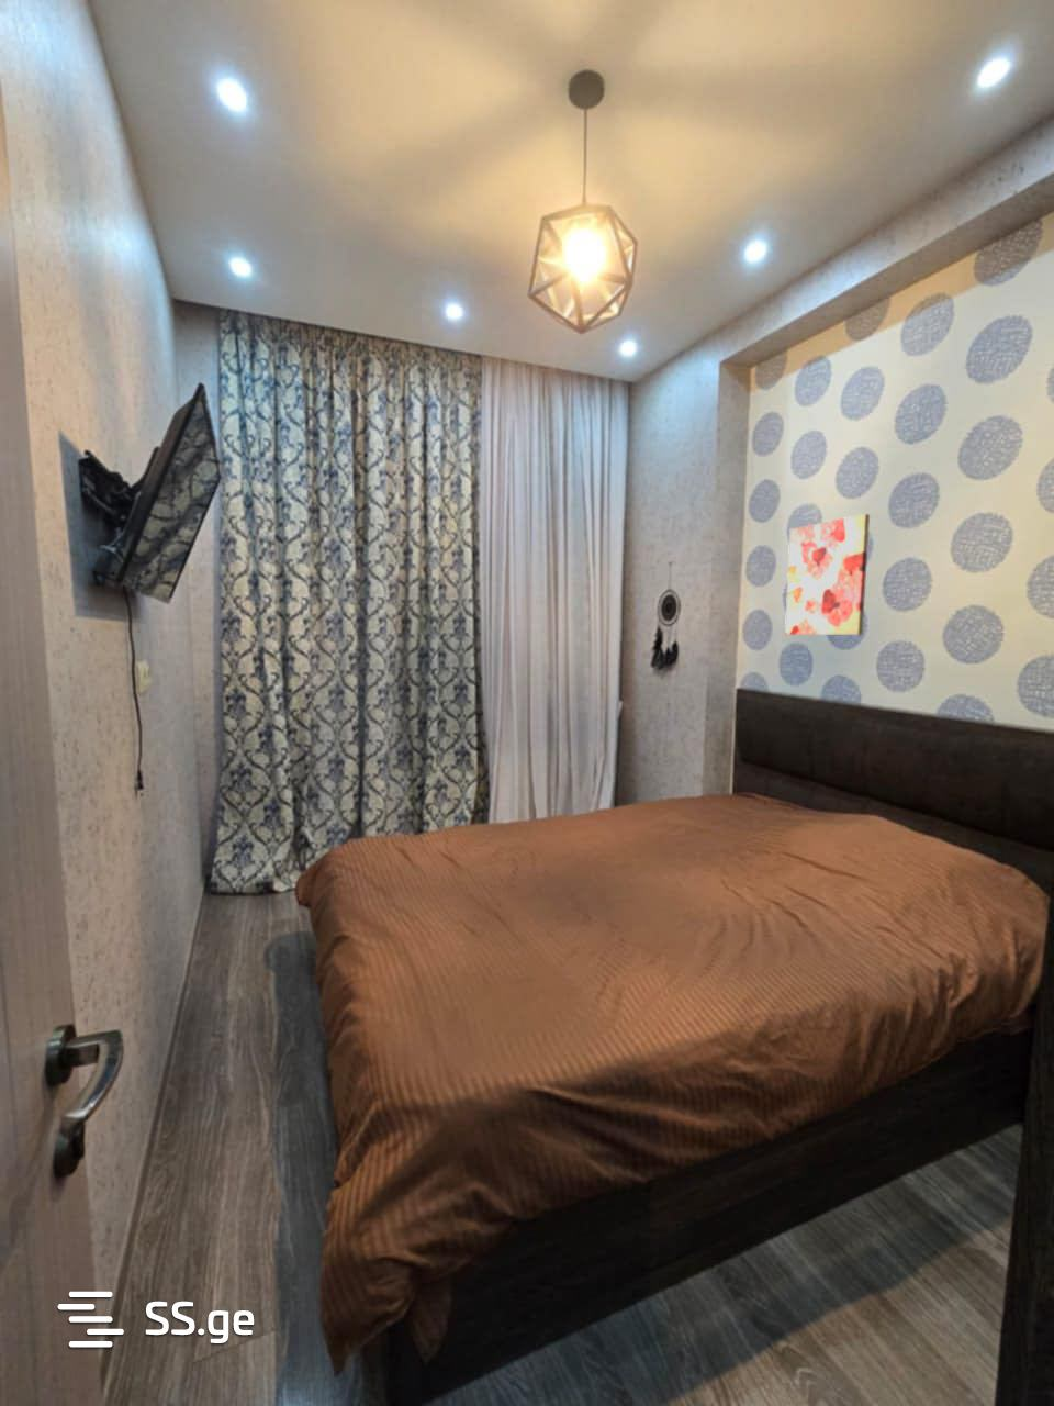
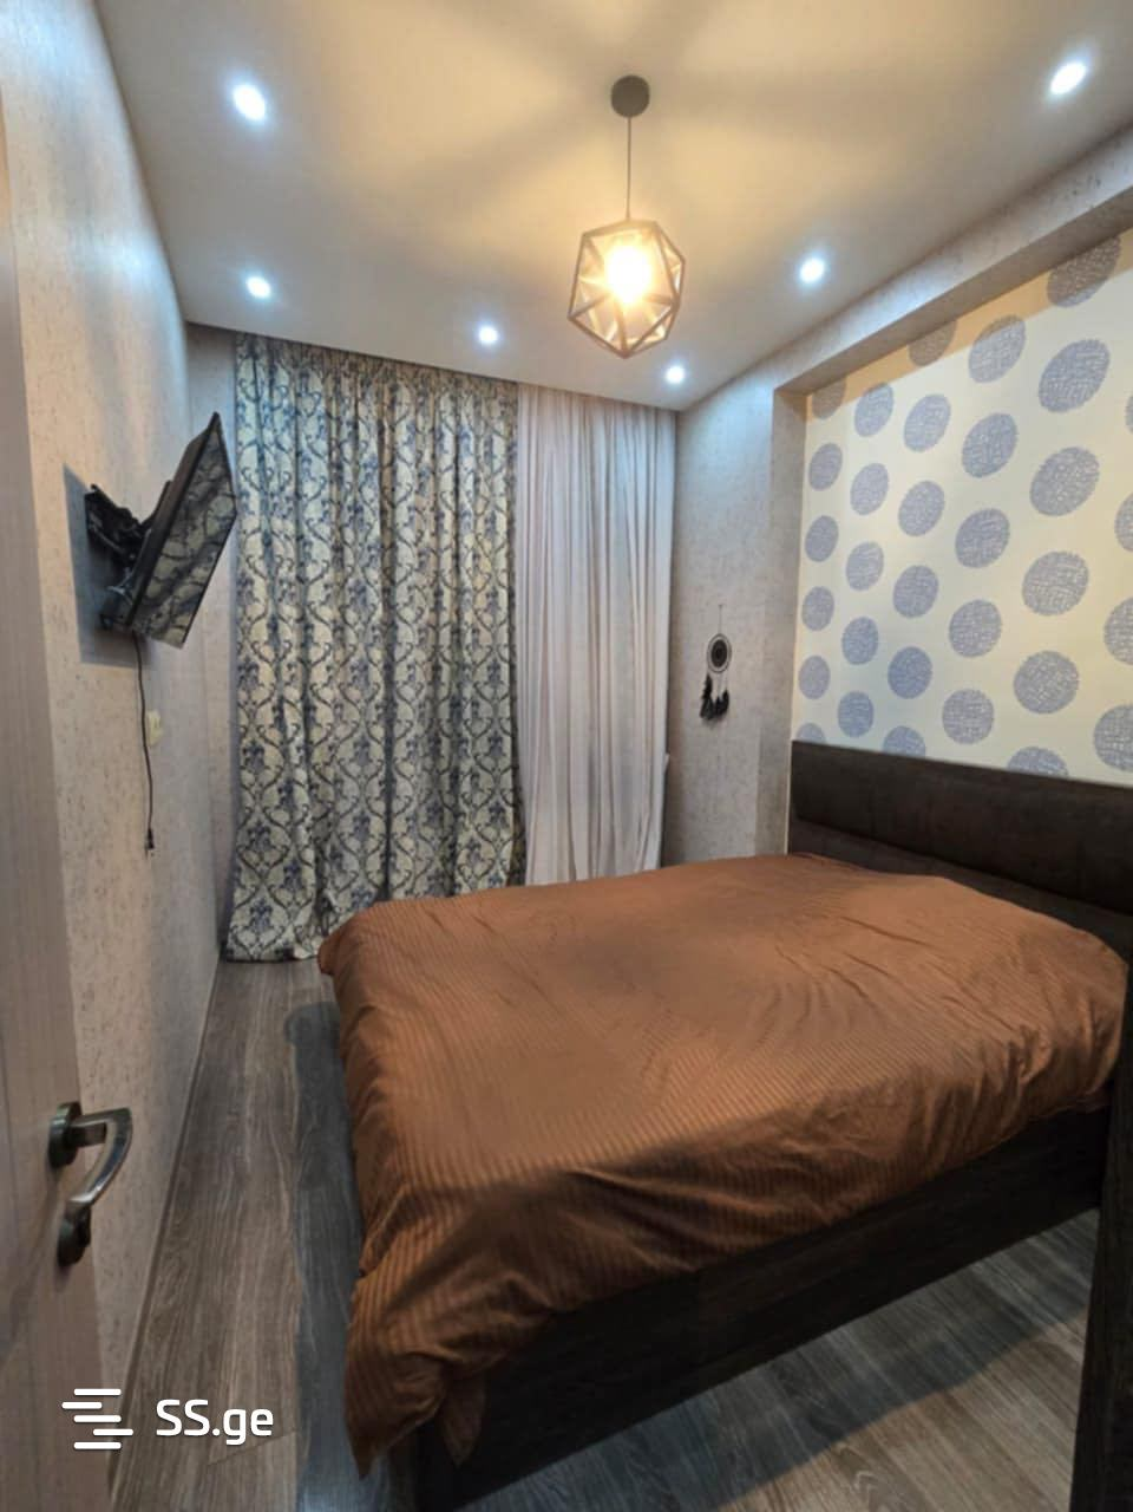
- wall art (824, 579)
